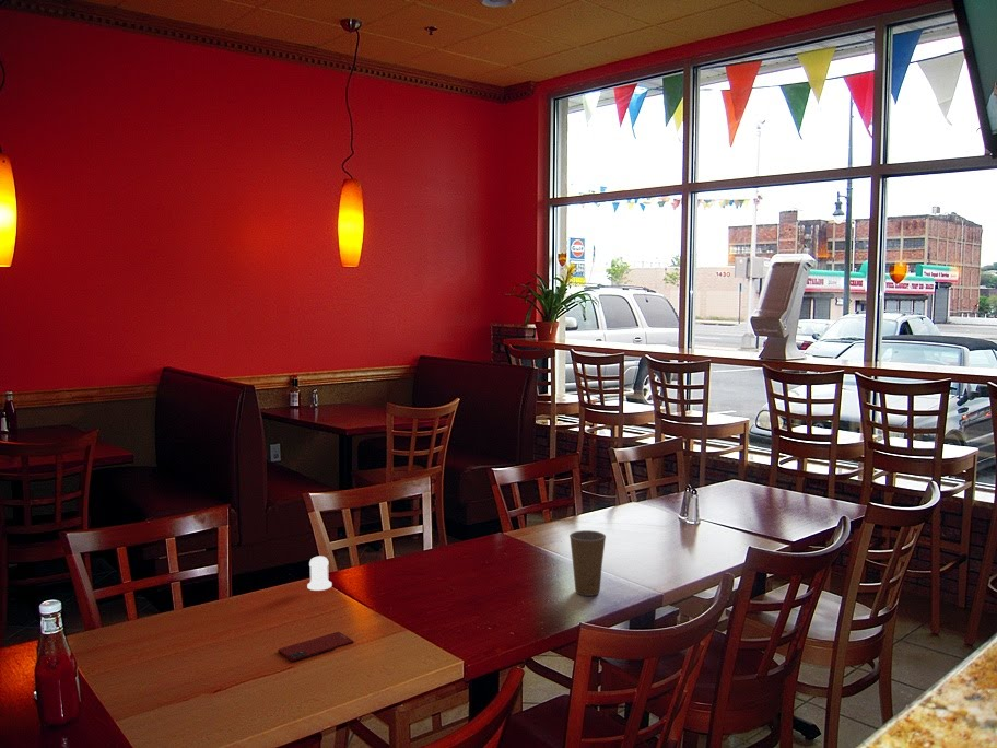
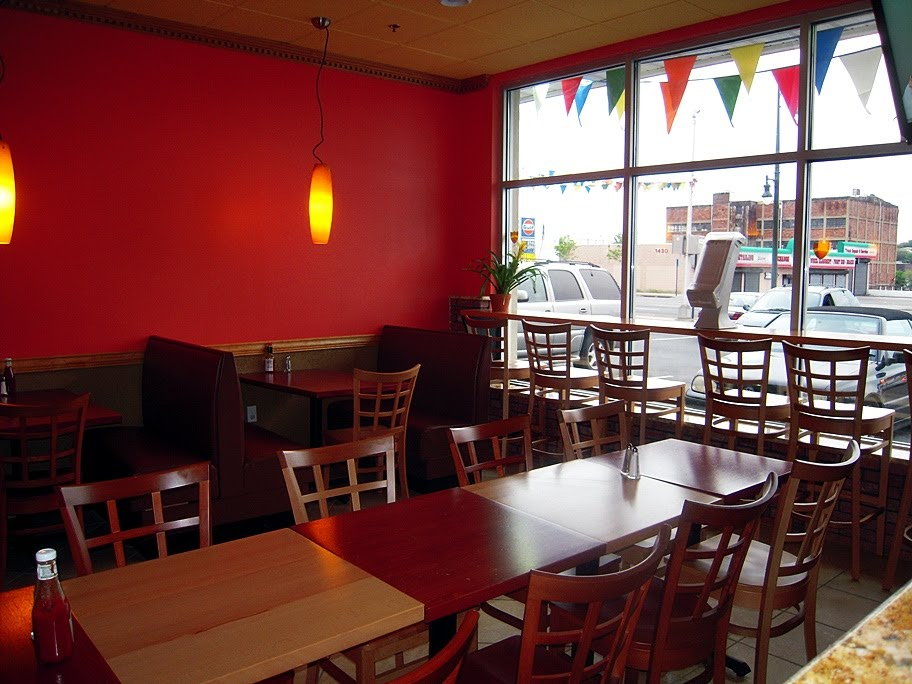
- salt shaker (319, 571)
- smartphone (316, 645)
- paper cup (587, 563)
